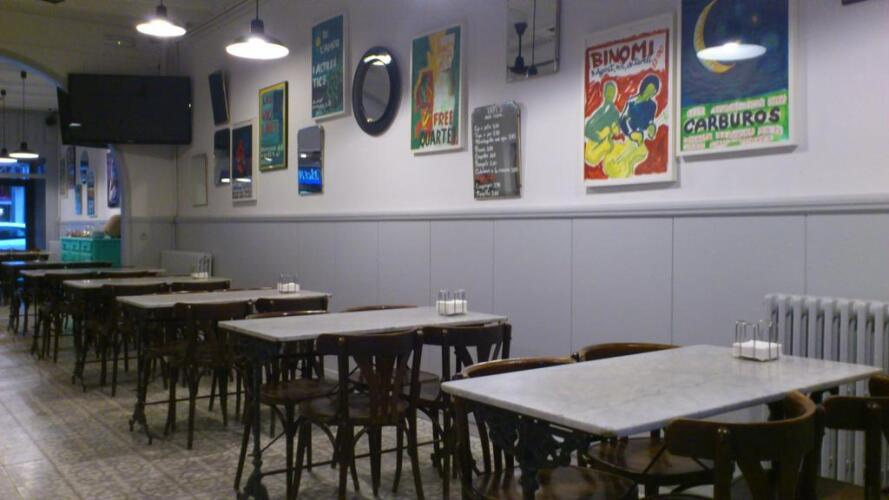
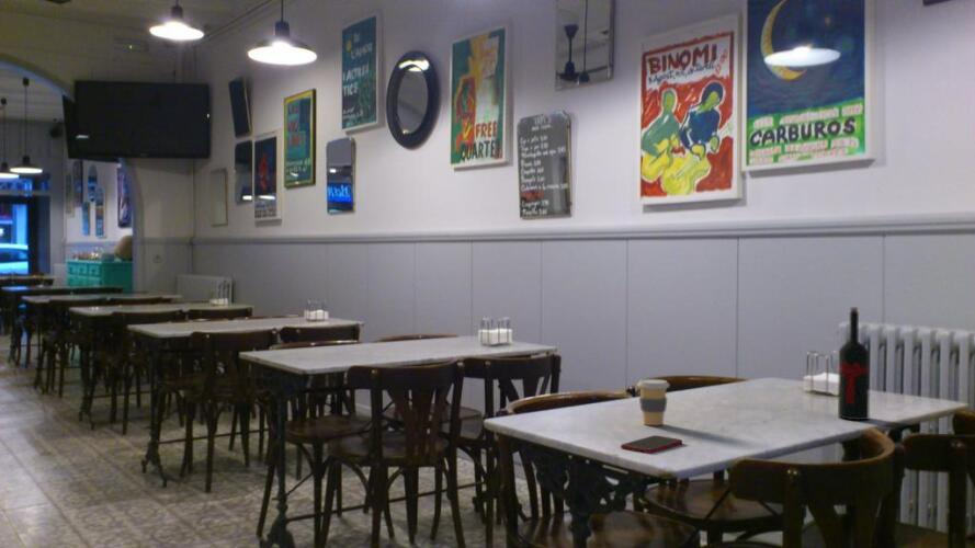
+ cell phone (651, 444)
+ wine bottle (852, 363)
+ coffee cup (653, 402)
